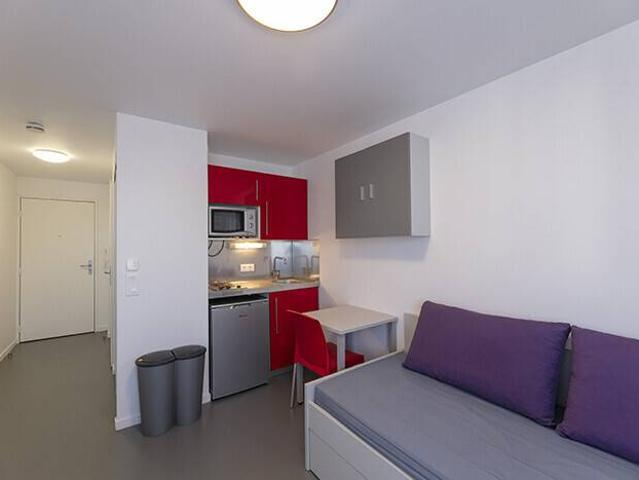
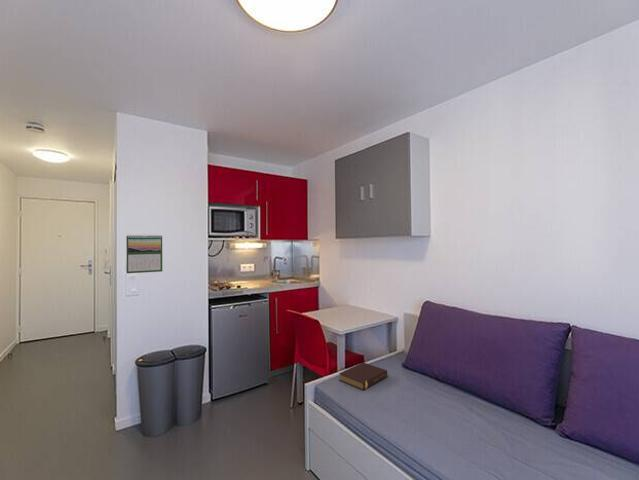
+ book (363, 375)
+ calendar (144, 253)
